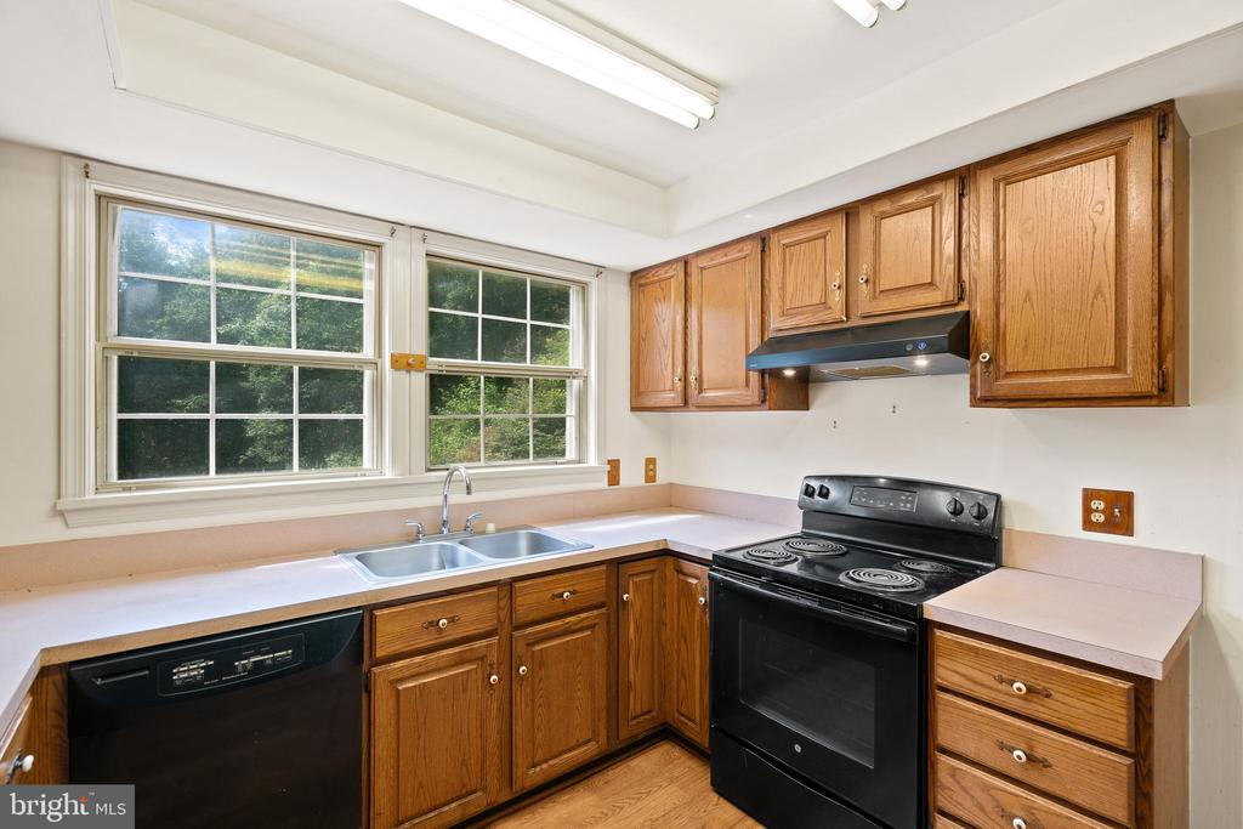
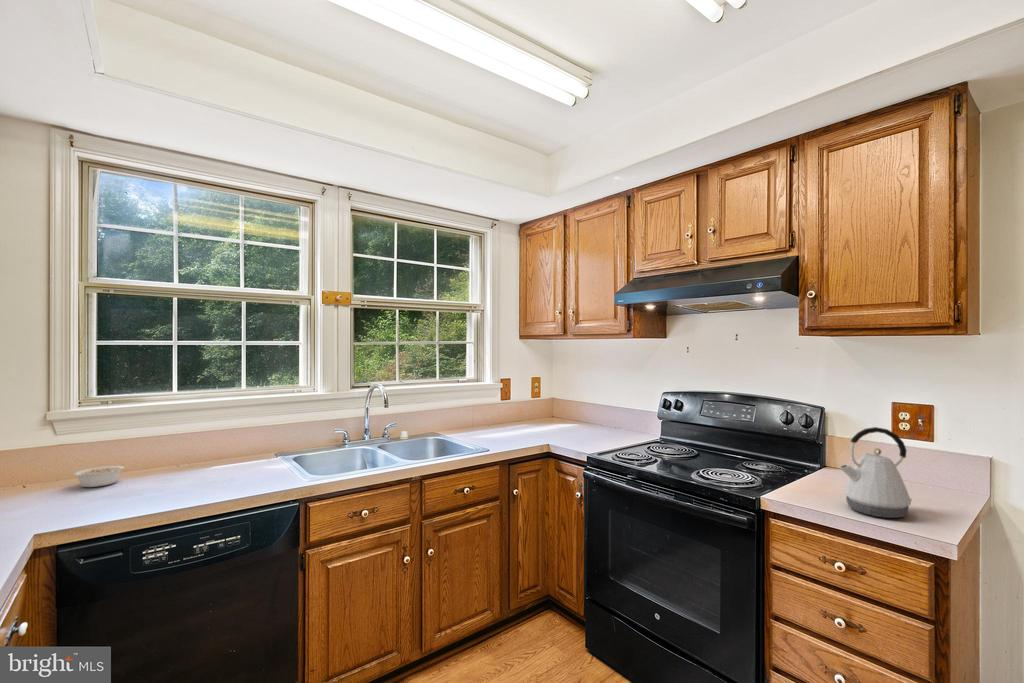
+ kettle (874, 469)
+ legume (101, 475)
